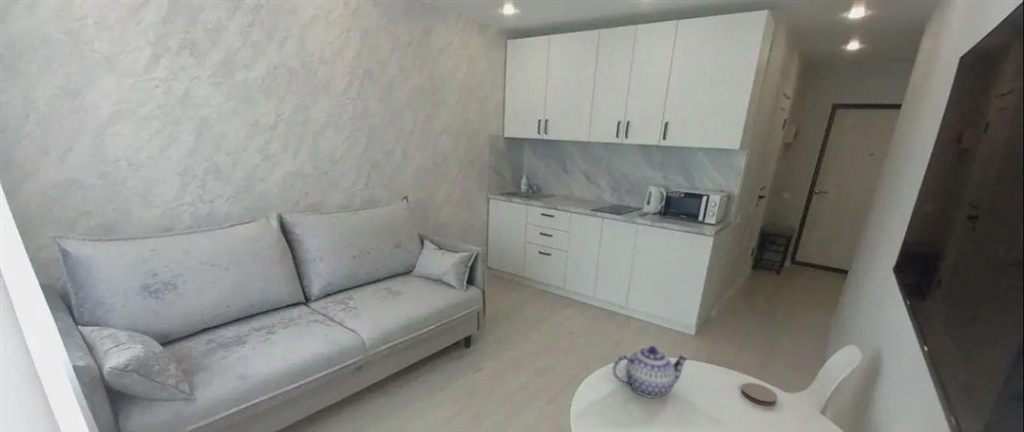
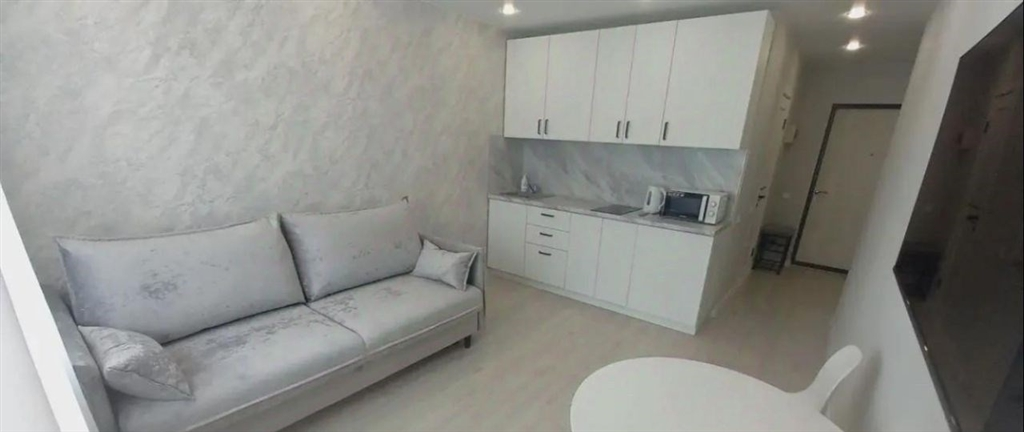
- coaster (759, 393)
- teapot (650, 367)
